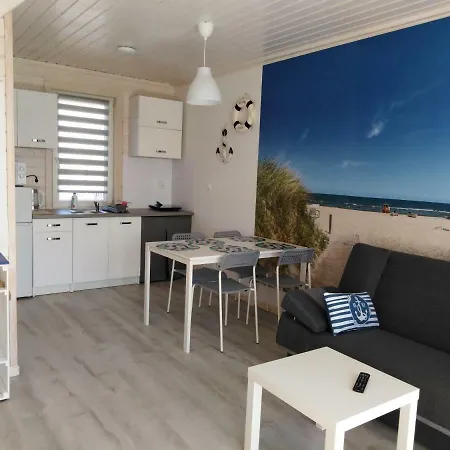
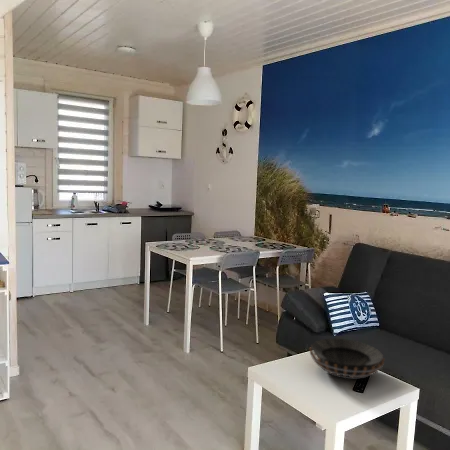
+ decorative bowl (345, 361)
